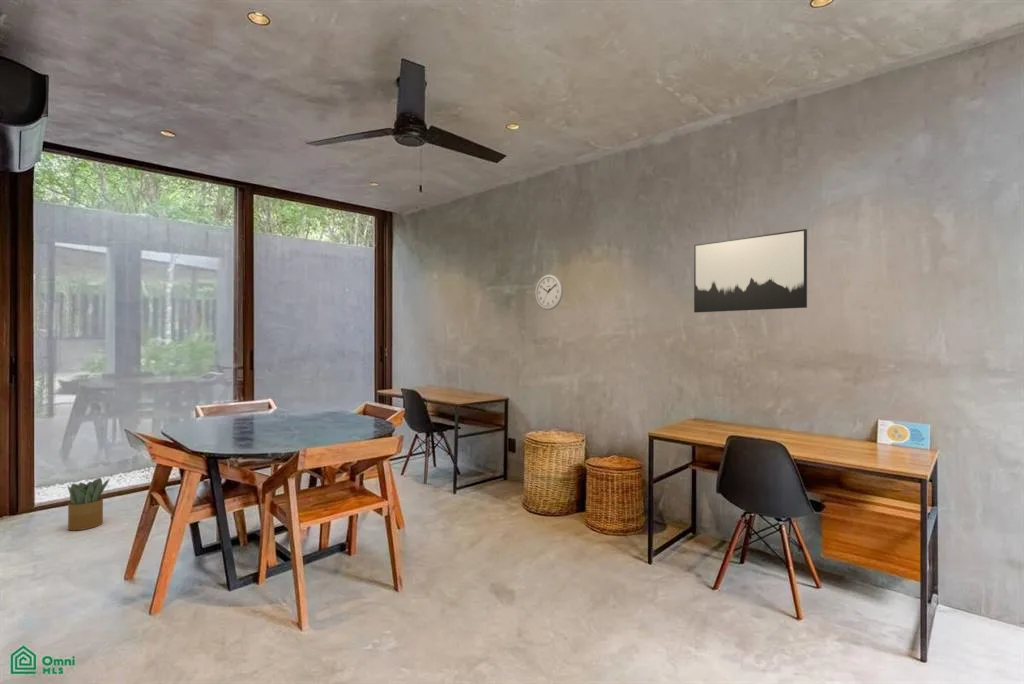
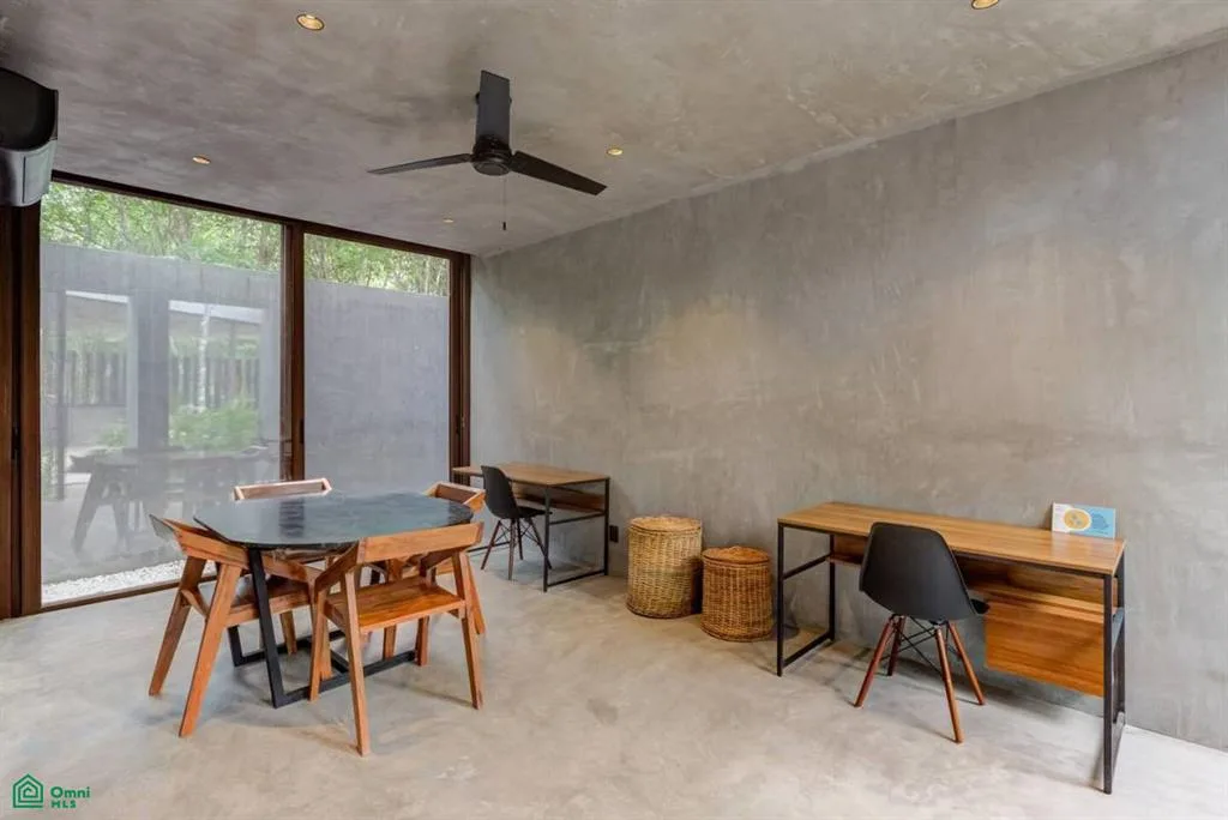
- wall clock (548, 292)
- wall art (746, 273)
- potted plant (88, 503)
